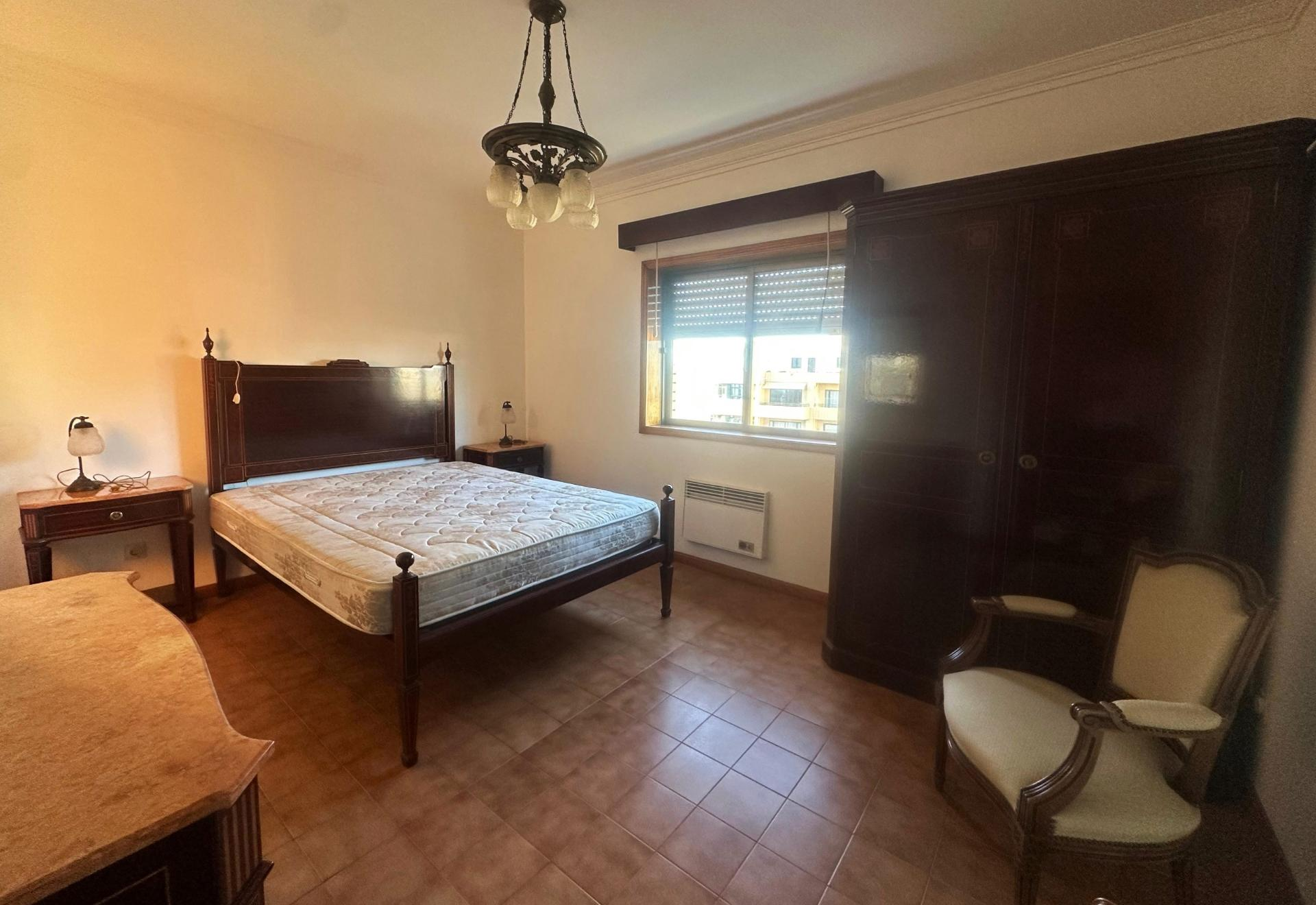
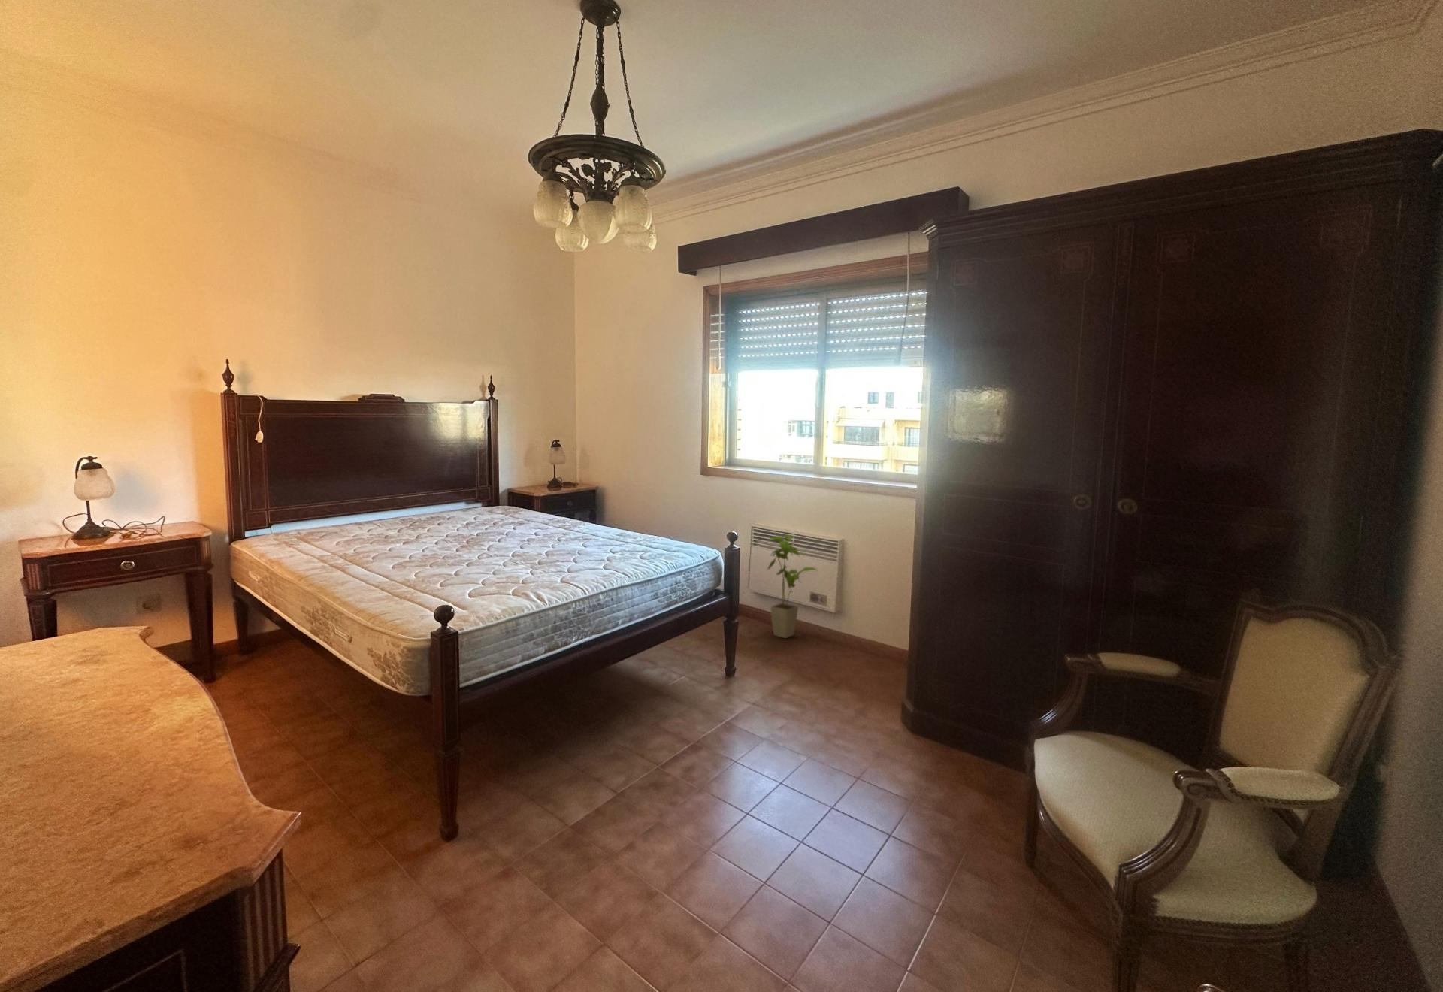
+ house plant (788, 586)
